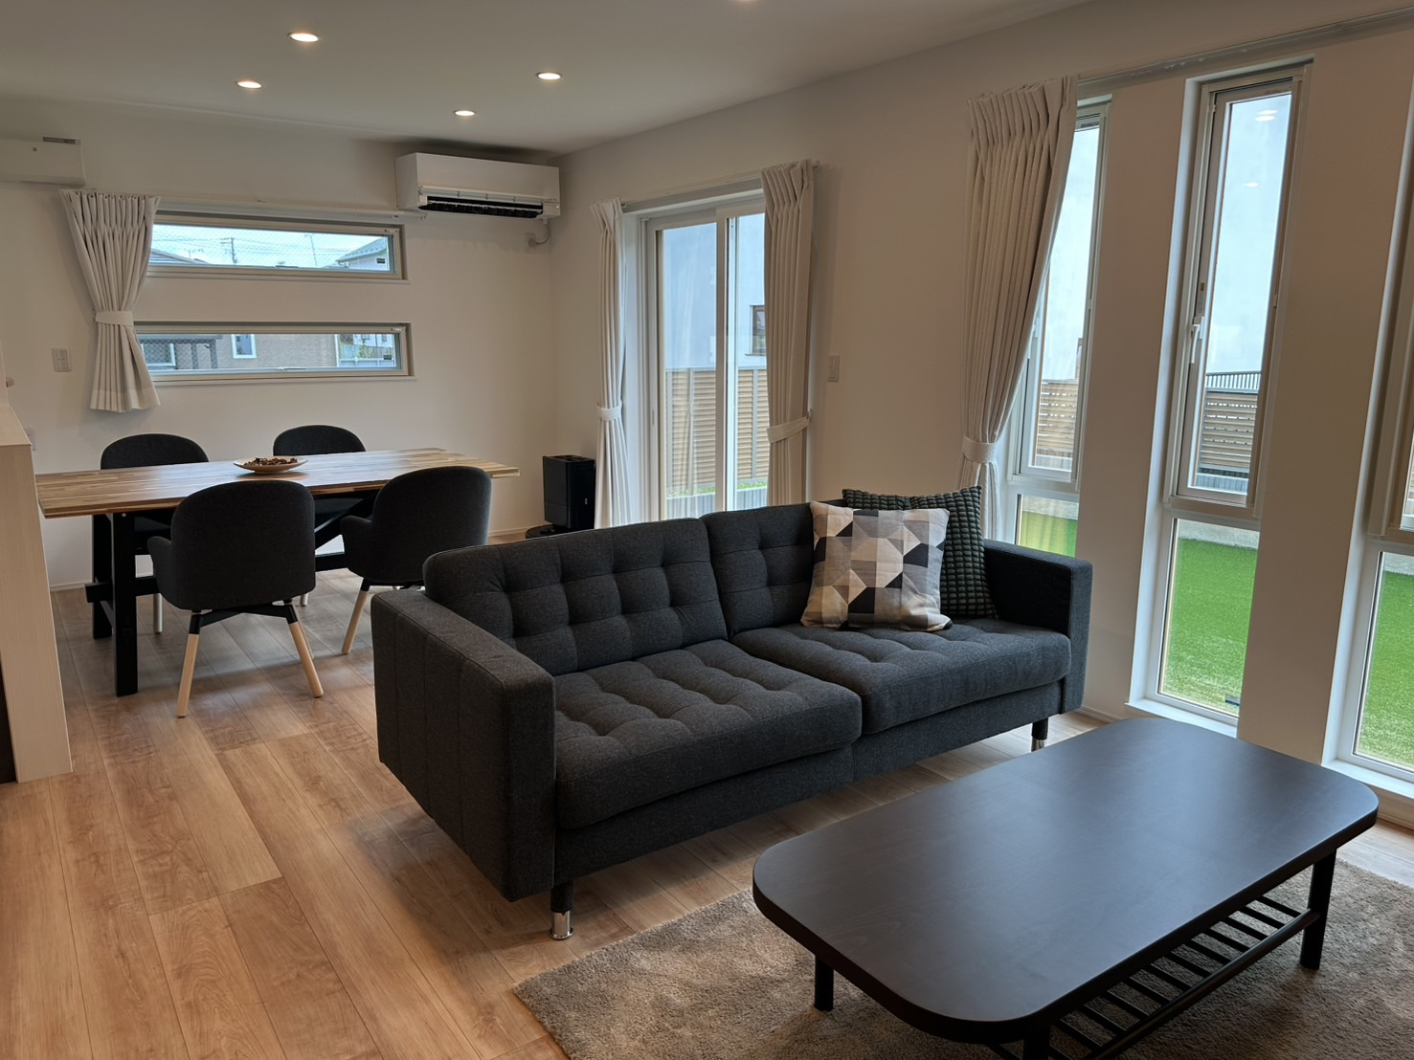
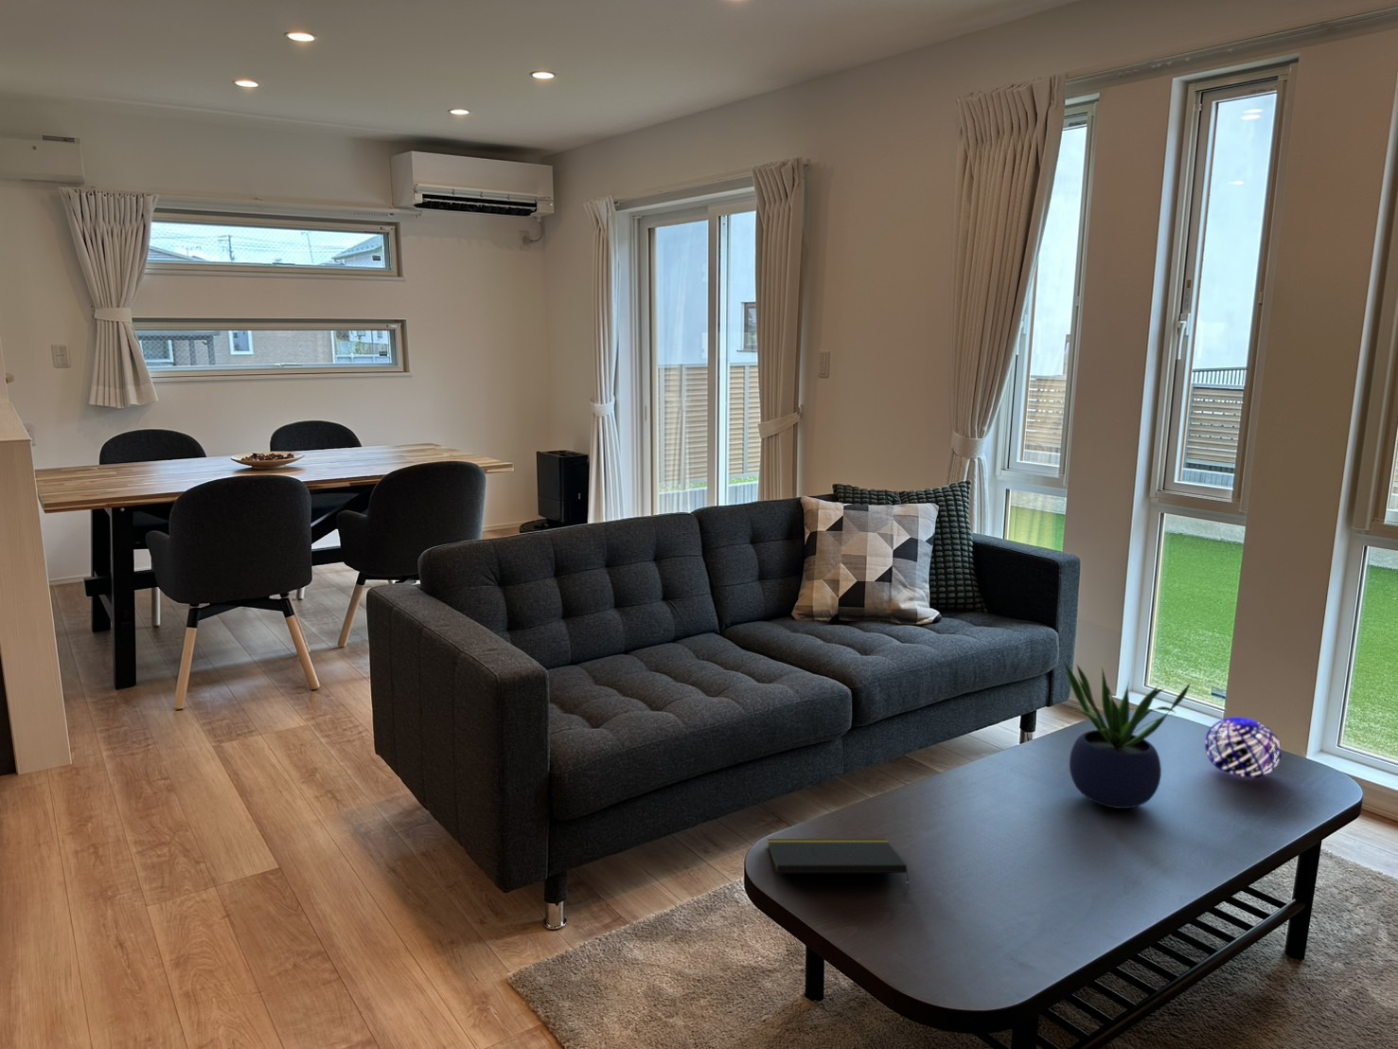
+ notepad (834, 855)
+ decorative orb (1242, 746)
+ potted plant (1113, 731)
